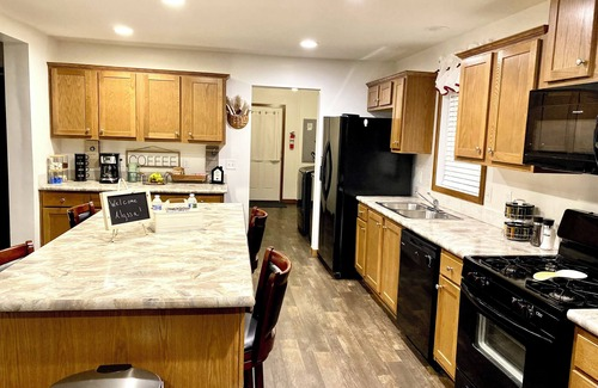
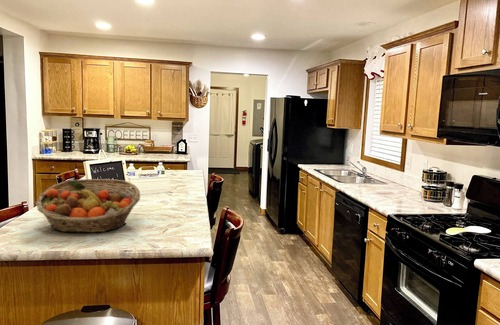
+ fruit basket (90, 204)
